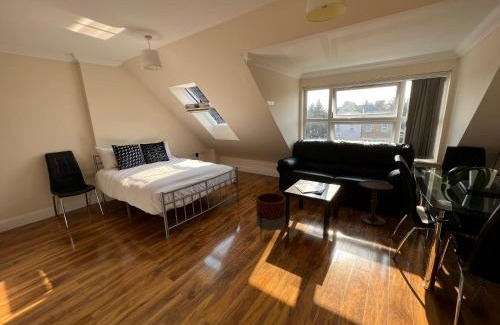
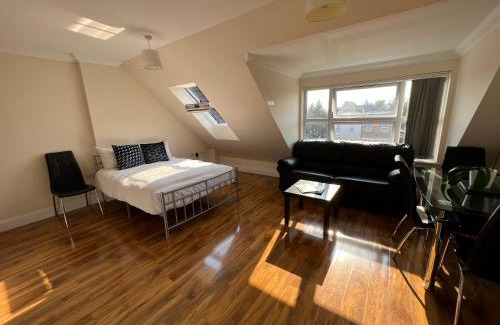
- side table (373, 202)
- planter (271, 216)
